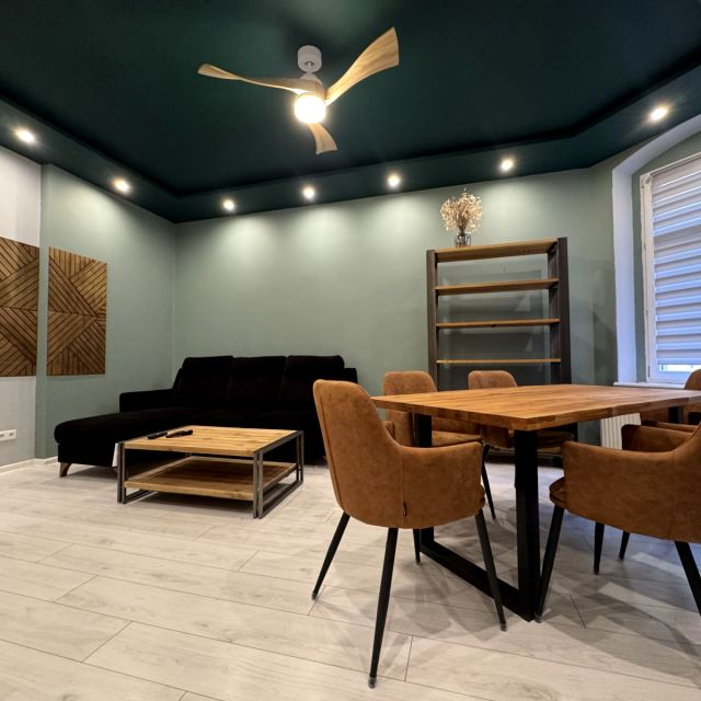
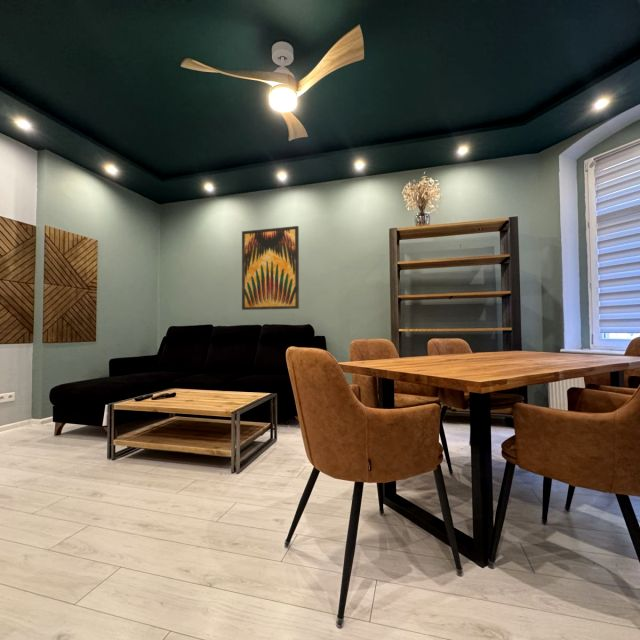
+ wall art (269, 269)
